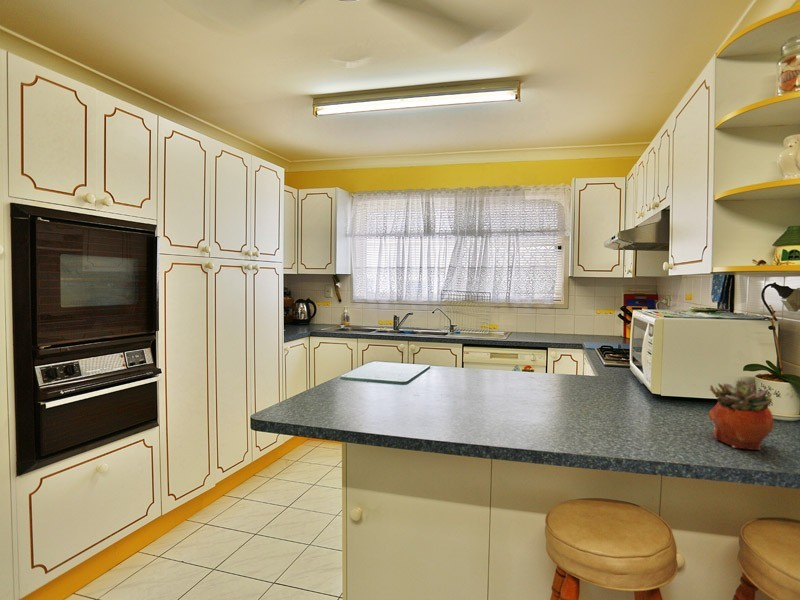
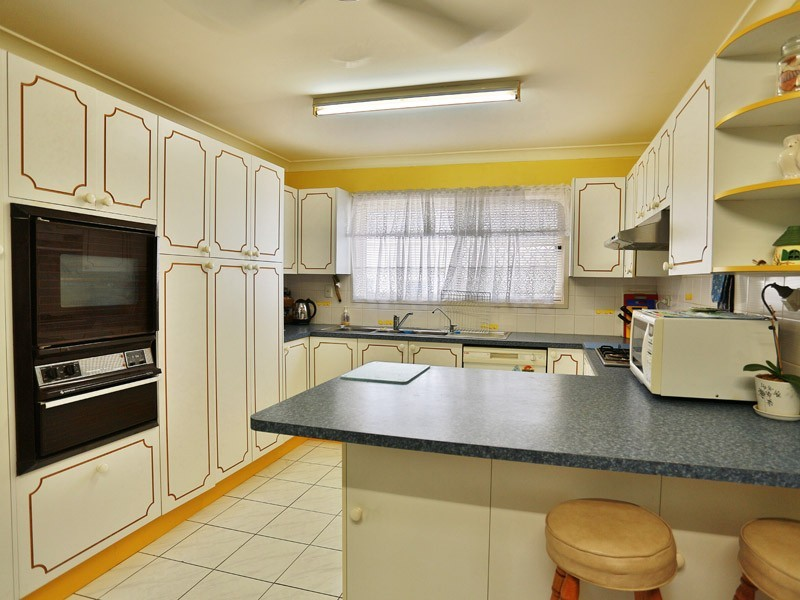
- succulent planter (736, 410)
